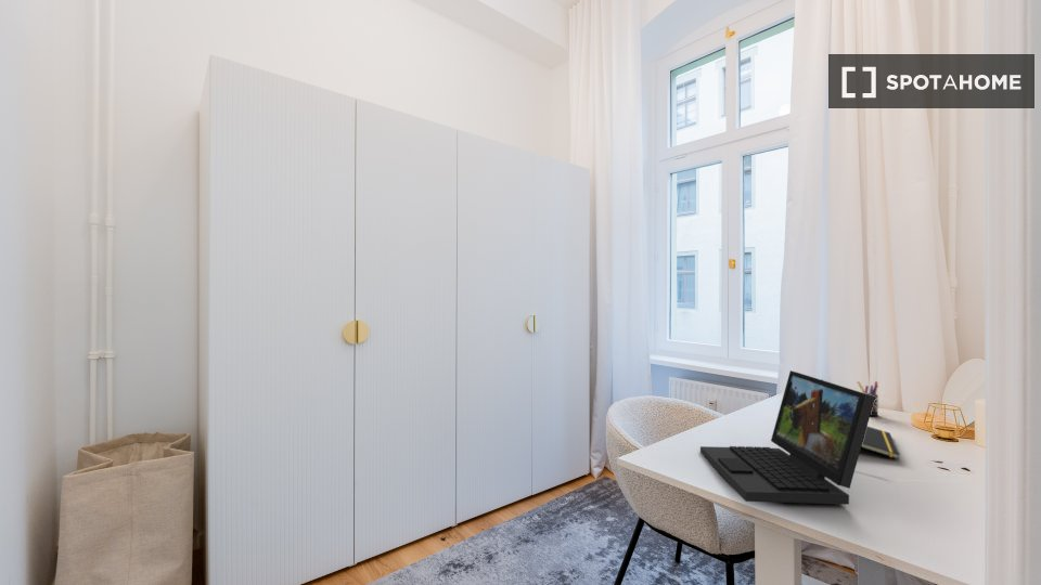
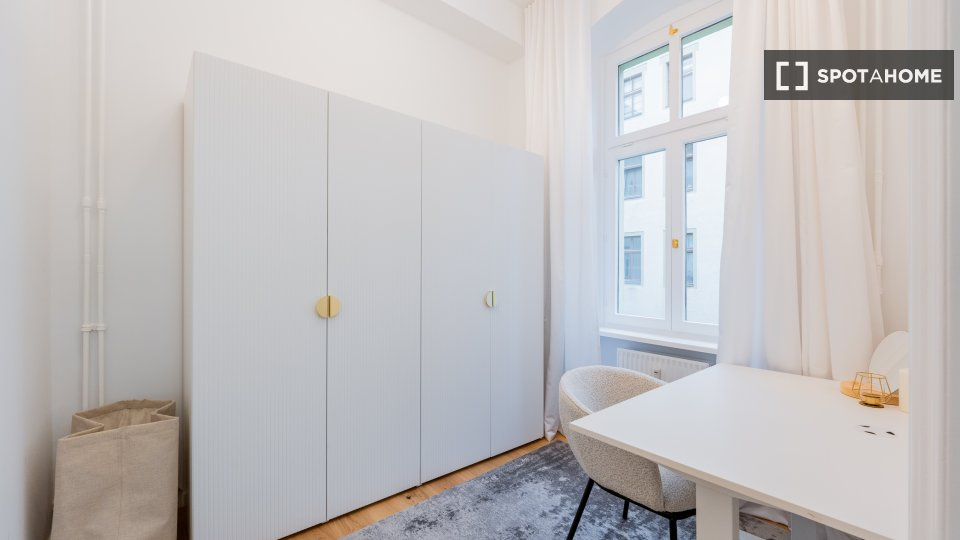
- pen holder (870, 394)
- laptop (775, 427)
- notepad (864, 434)
